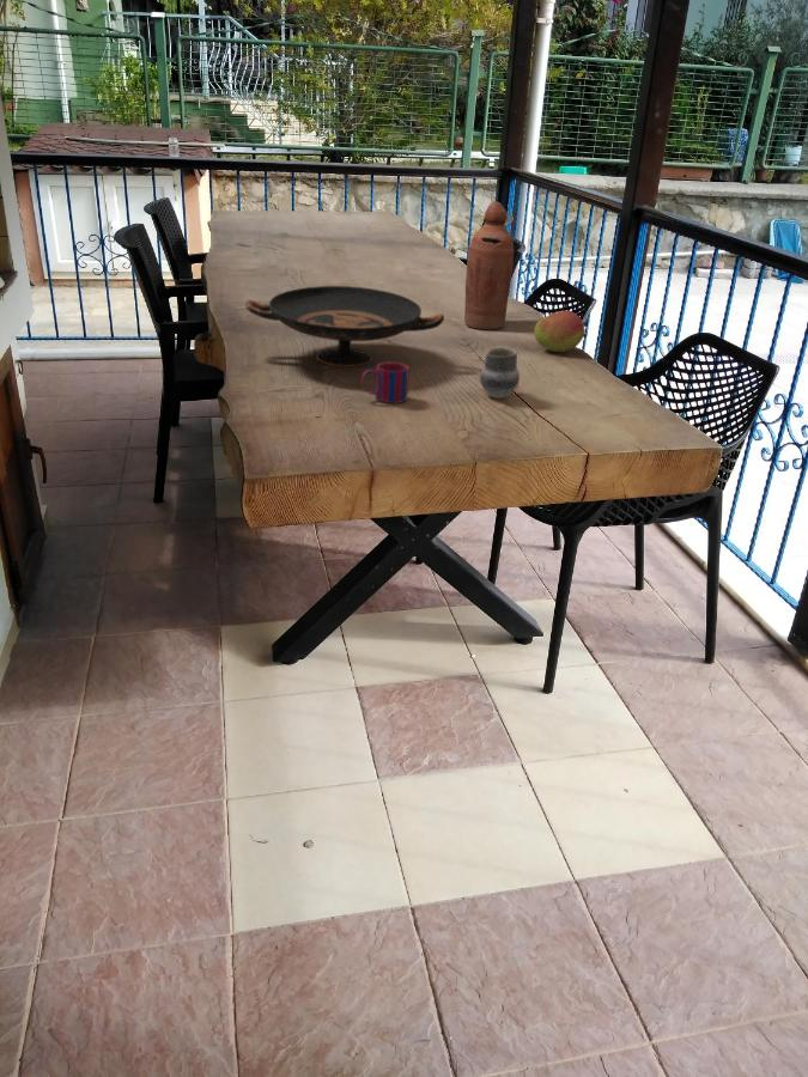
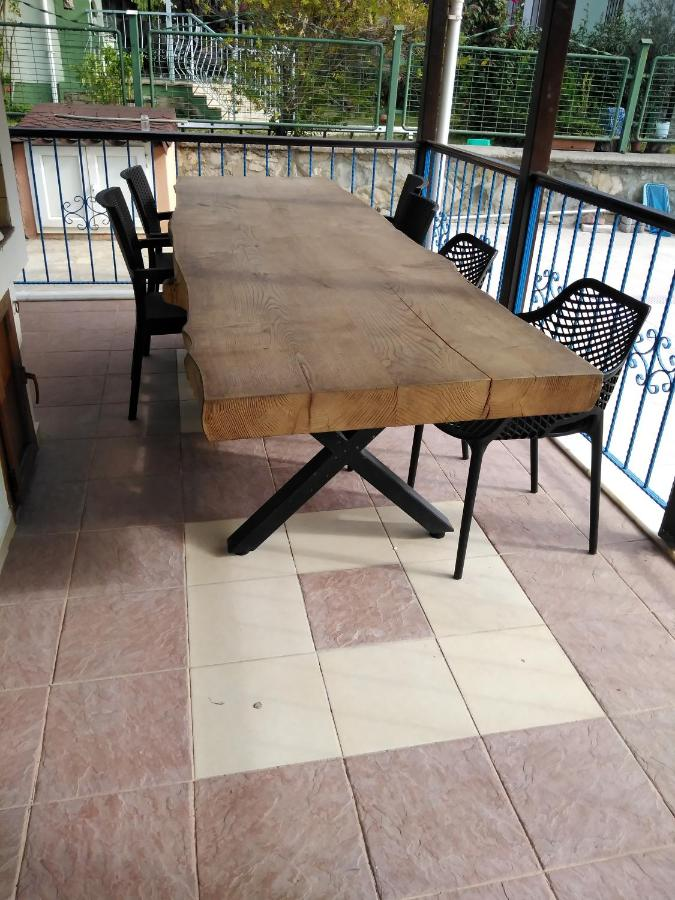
- bottle (490, 264)
- decorative bowl (344, 330)
- fruit (560, 331)
- cup (499, 371)
- mug (384, 382)
